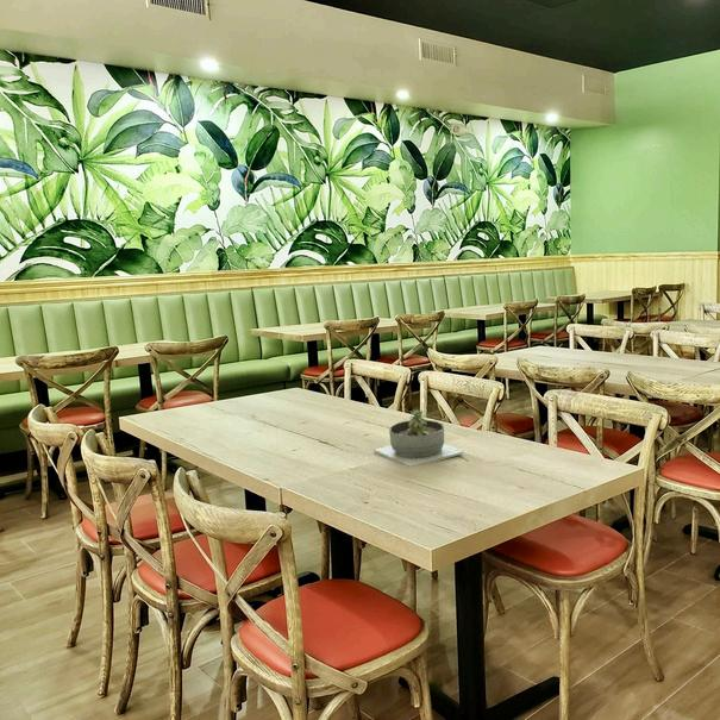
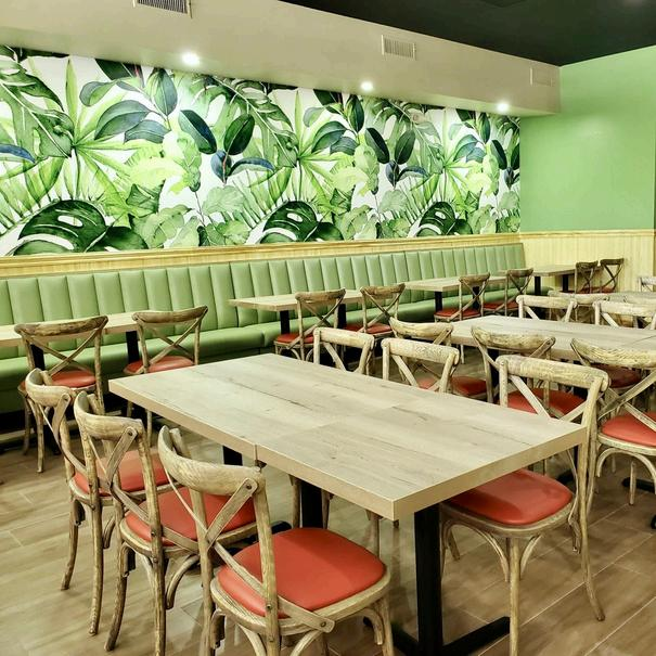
- succulent planter (417, 431)
